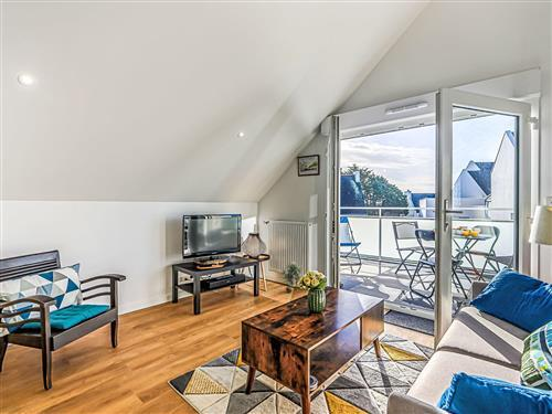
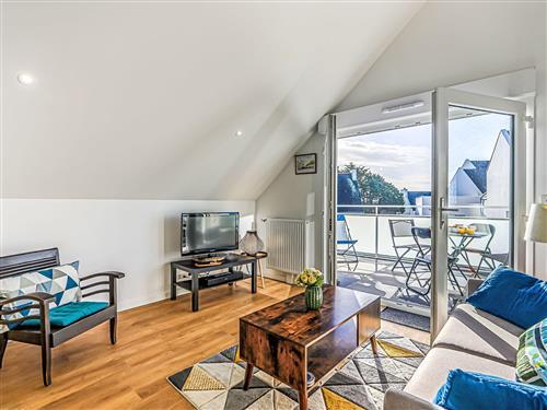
- potted plant (291, 276)
